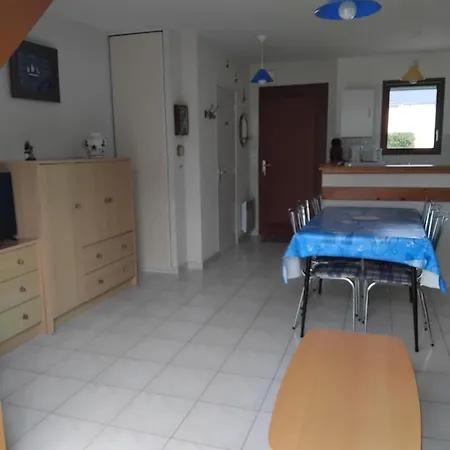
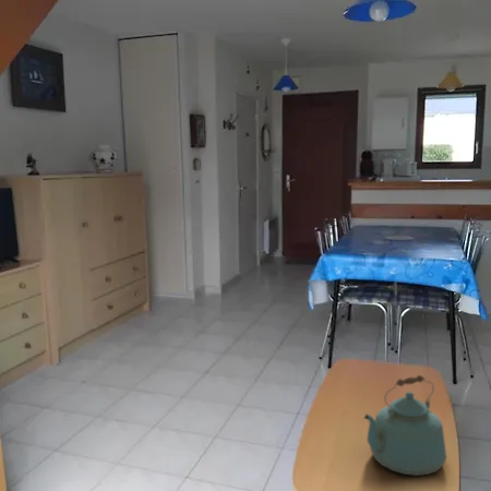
+ kettle (402, 419)
